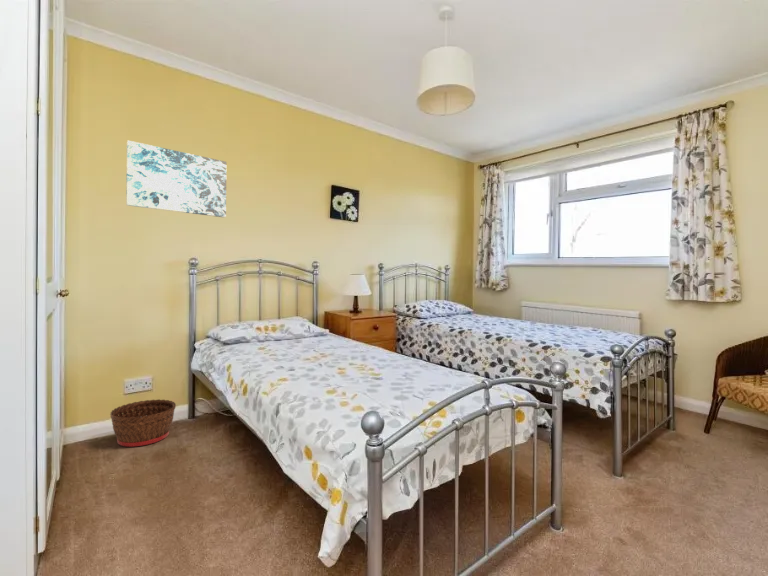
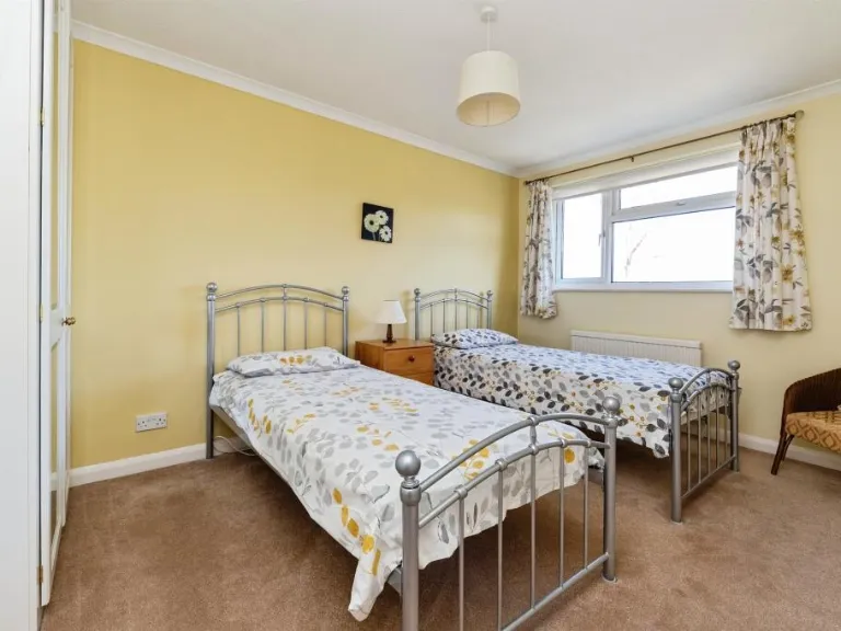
- basket (144, 422)
- wall art (179, 182)
